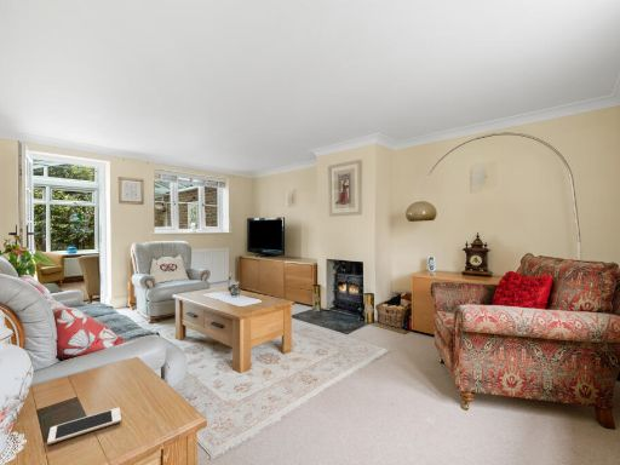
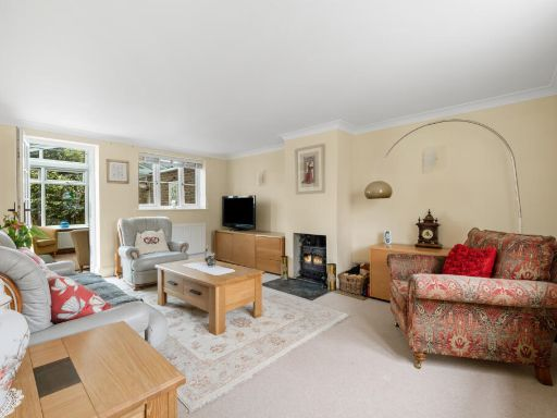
- cell phone (86, 424)
